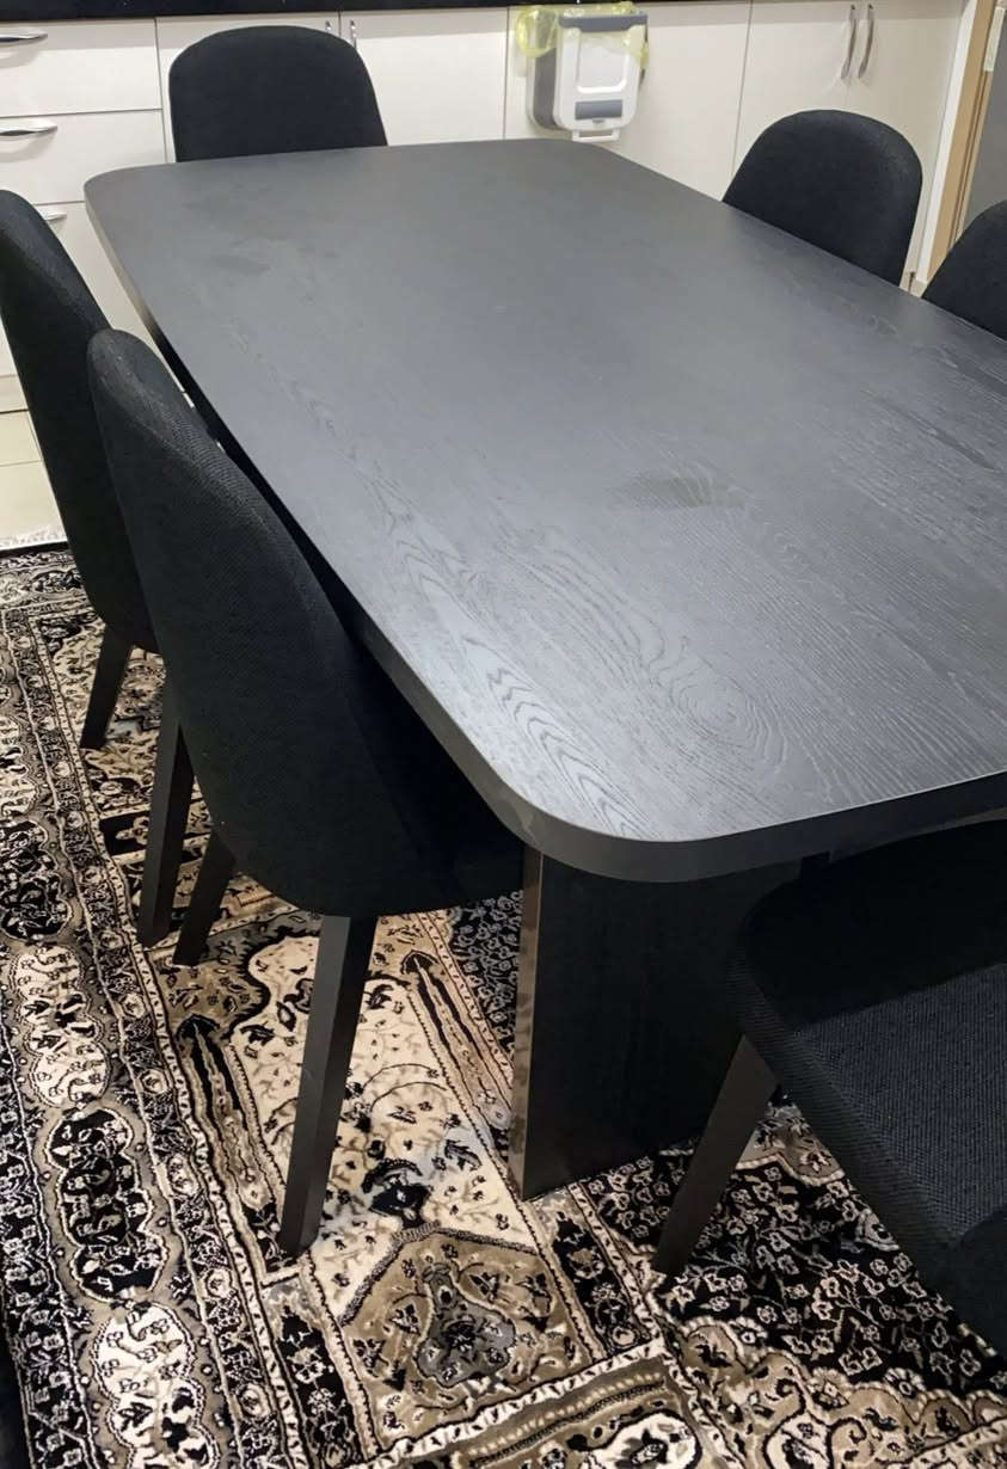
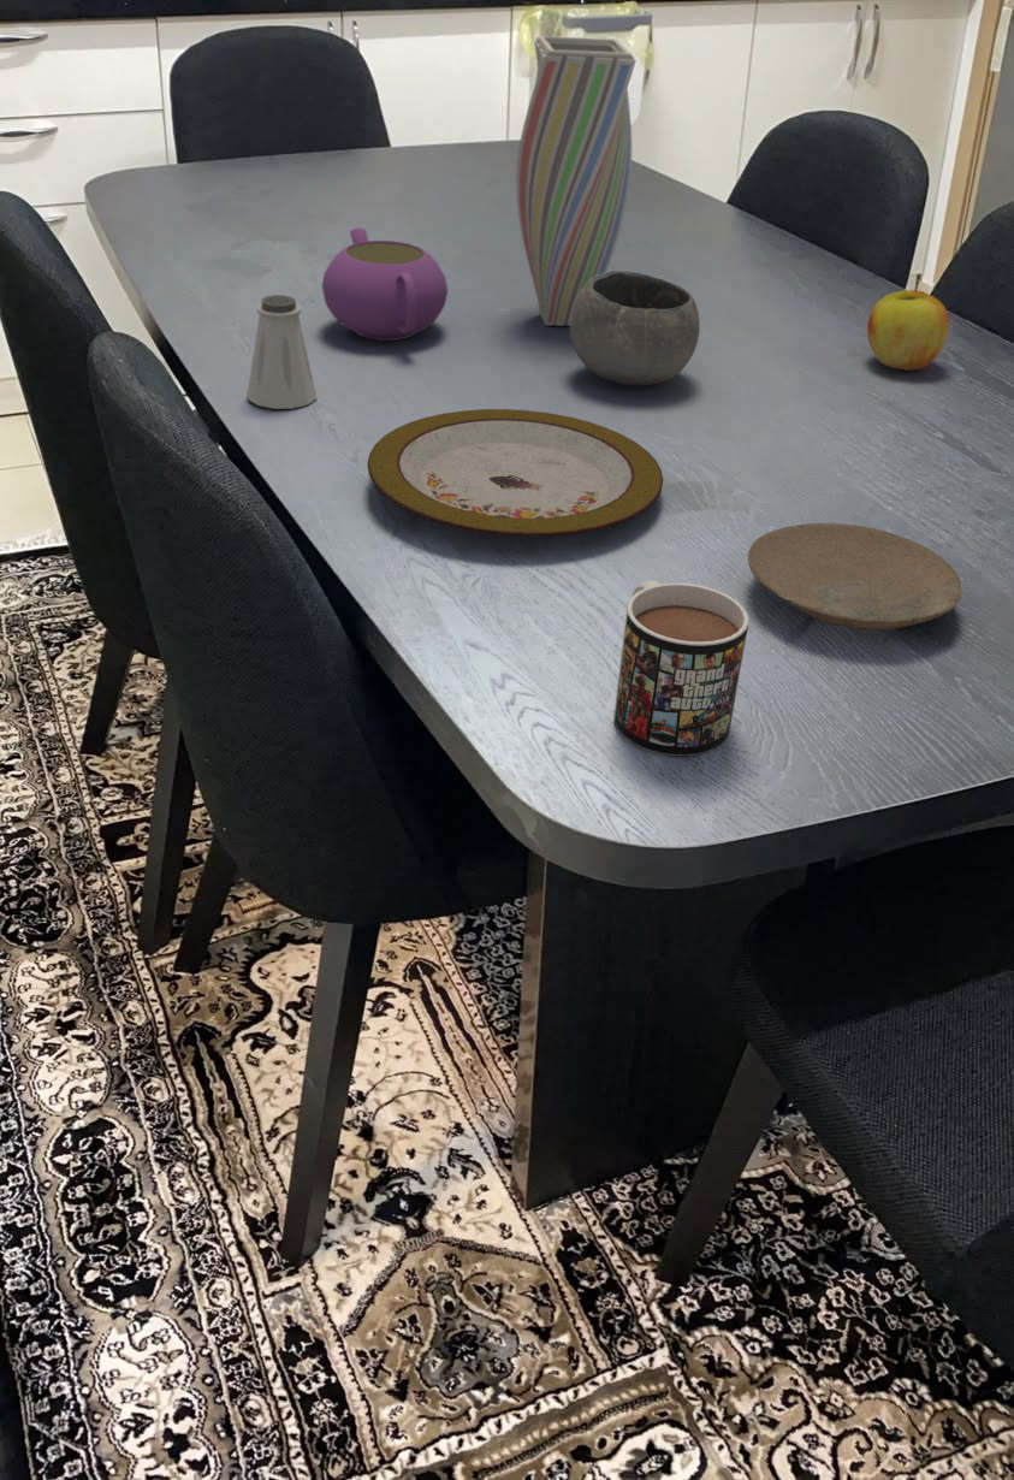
+ teapot (383, 289)
+ apple (907, 330)
+ bowl (633, 332)
+ plate (515, 476)
+ vase (573, 189)
+ mug (668, 653)
+ saltshaker (280, 349)
+ plate (850, 582)
